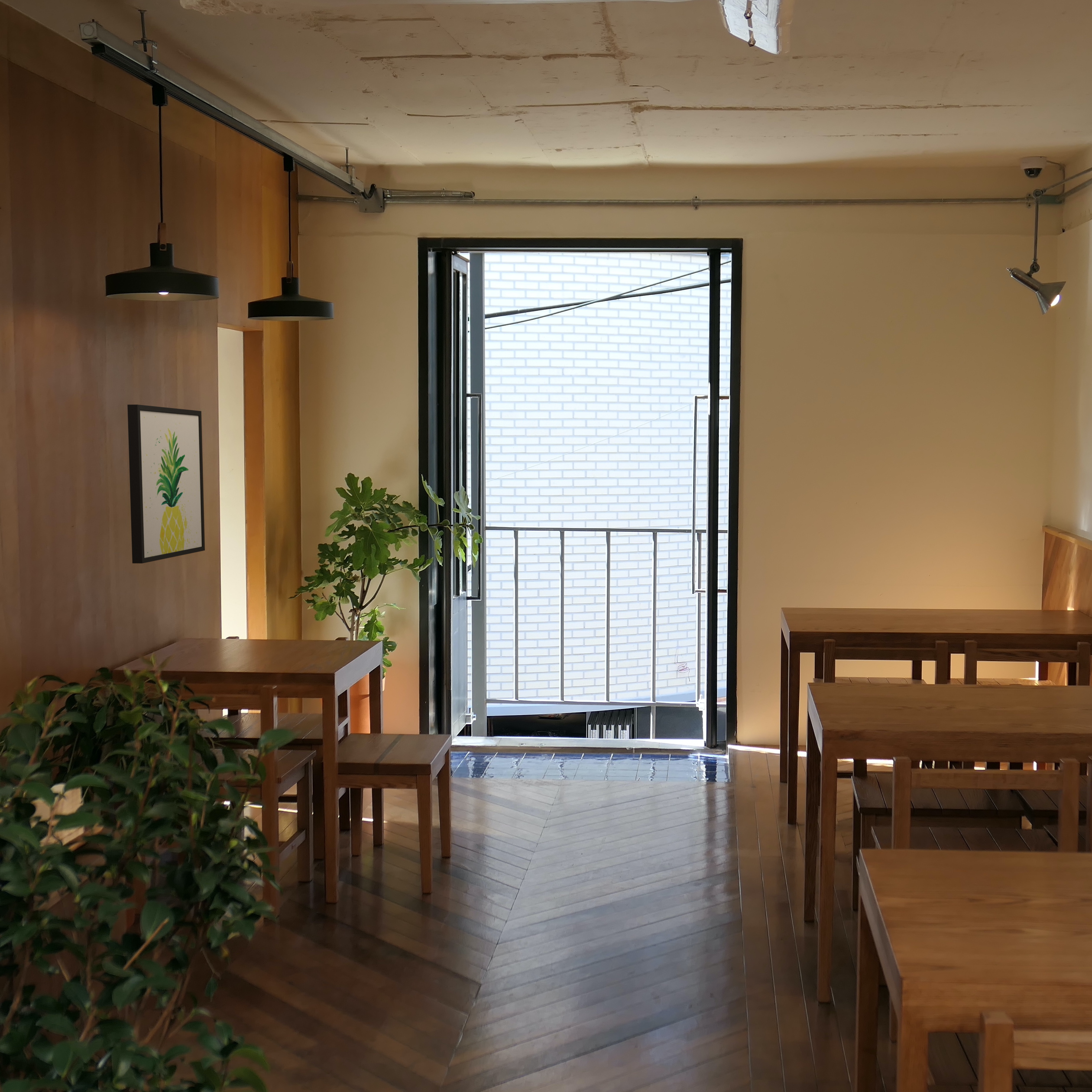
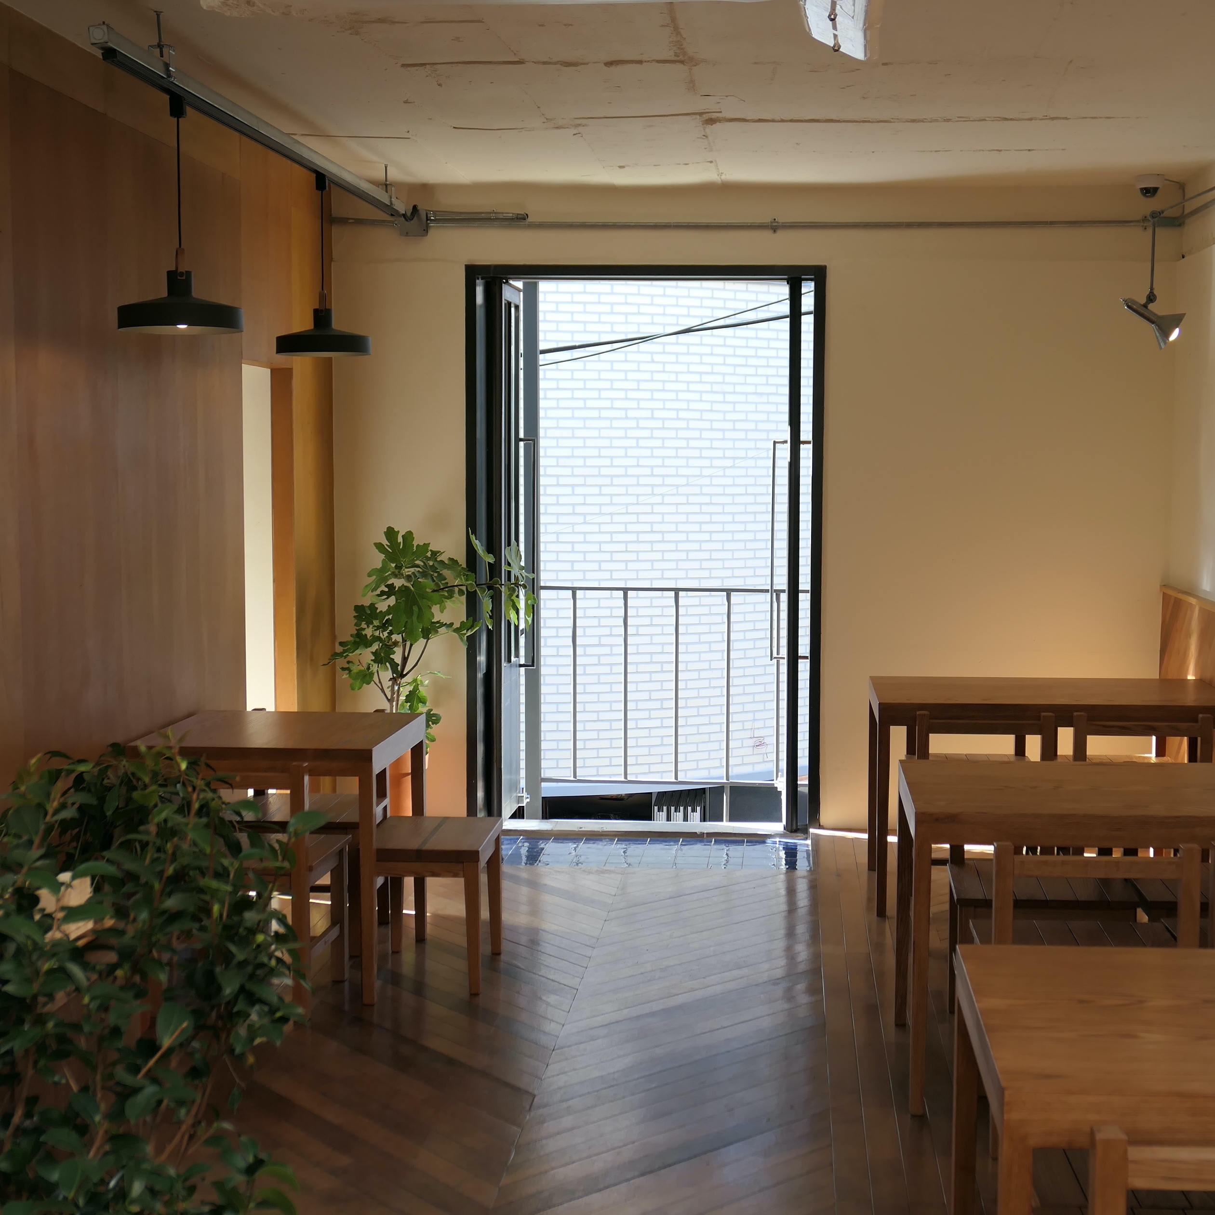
- wall art (168, 483)
